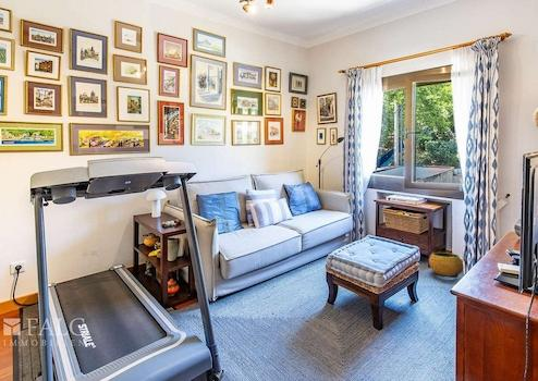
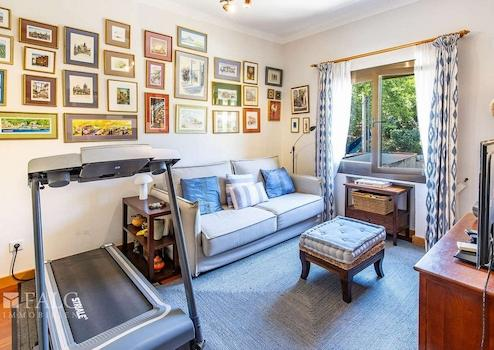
- clay pot (441, 262)
